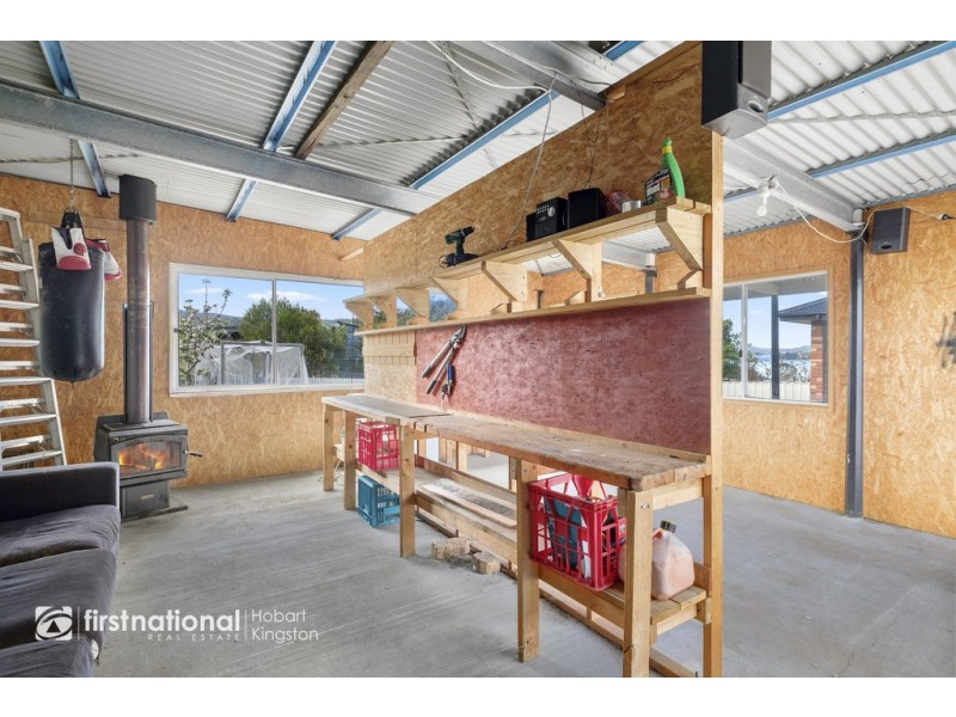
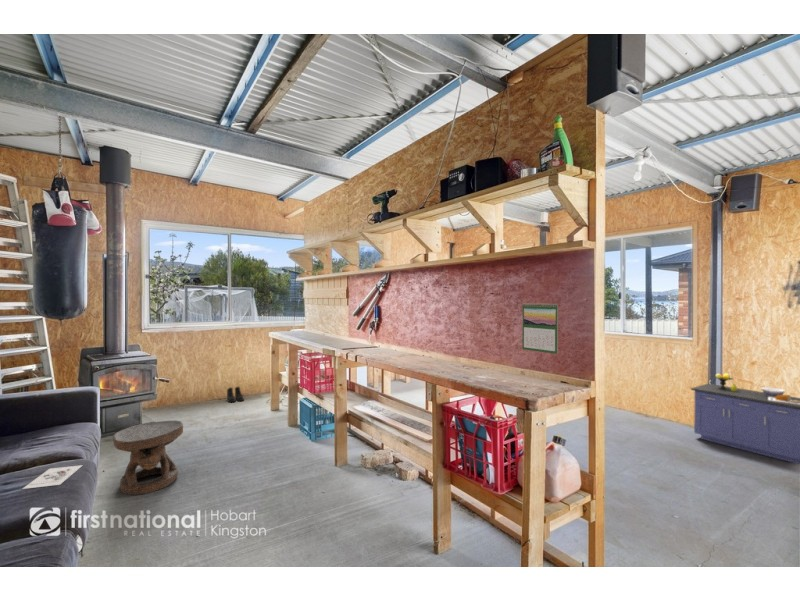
+ carved stool (149, 455)
+ boots (235, 393)
+ calendar (539, 327)
+ storage cabinet (751, 413)
+ architectural model (54, 474)
